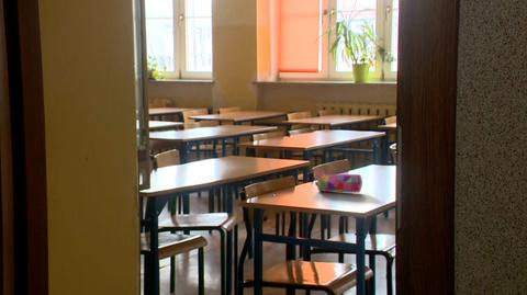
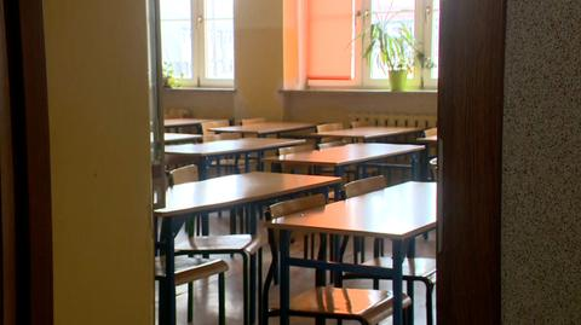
- pencil case (338, 182)
